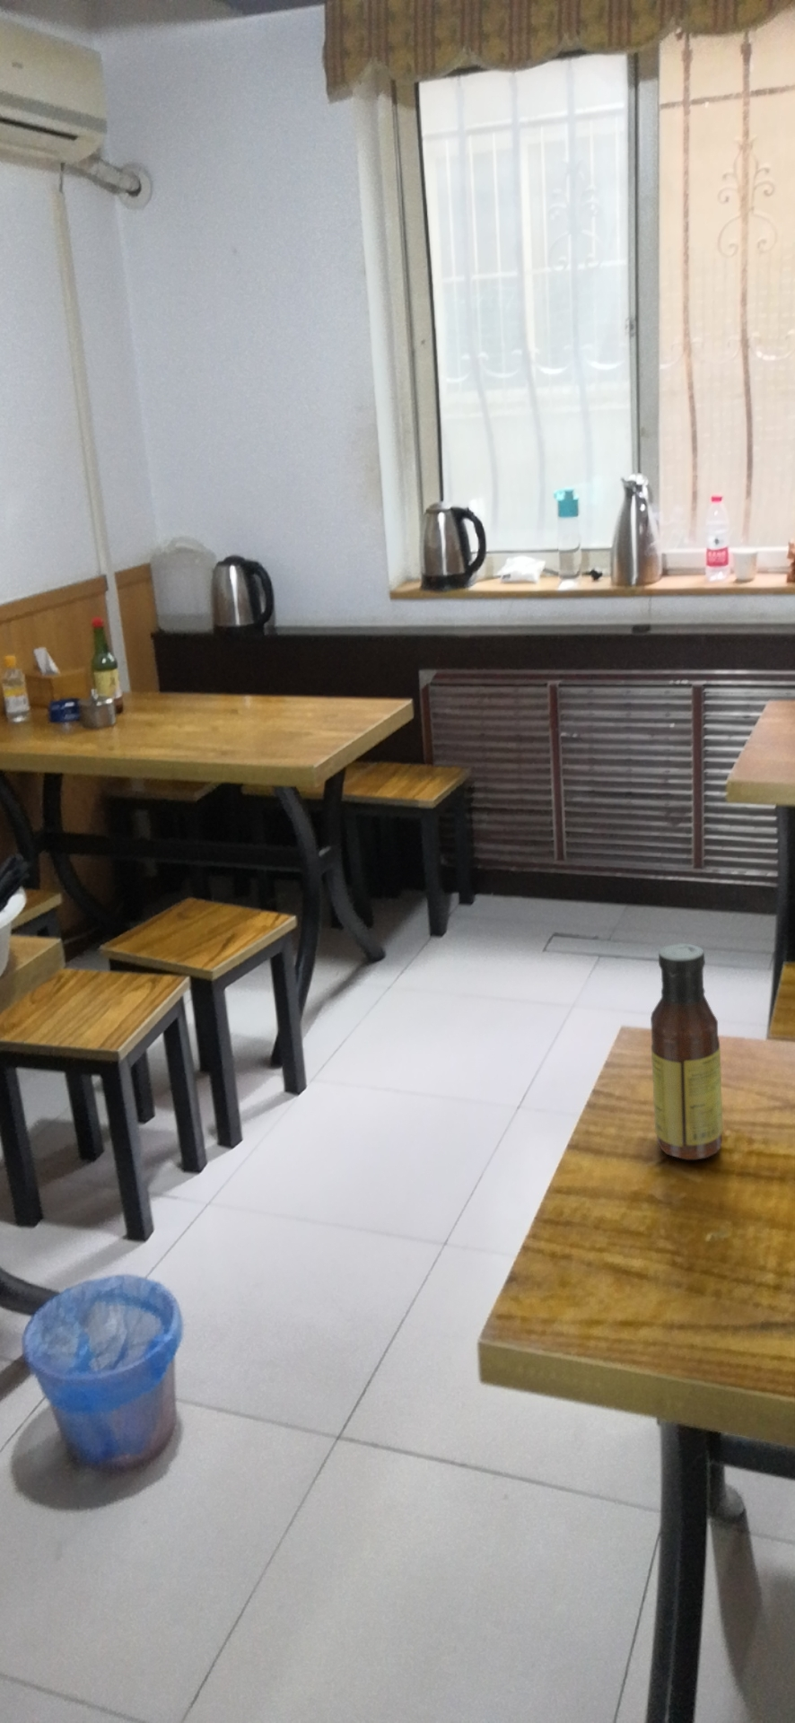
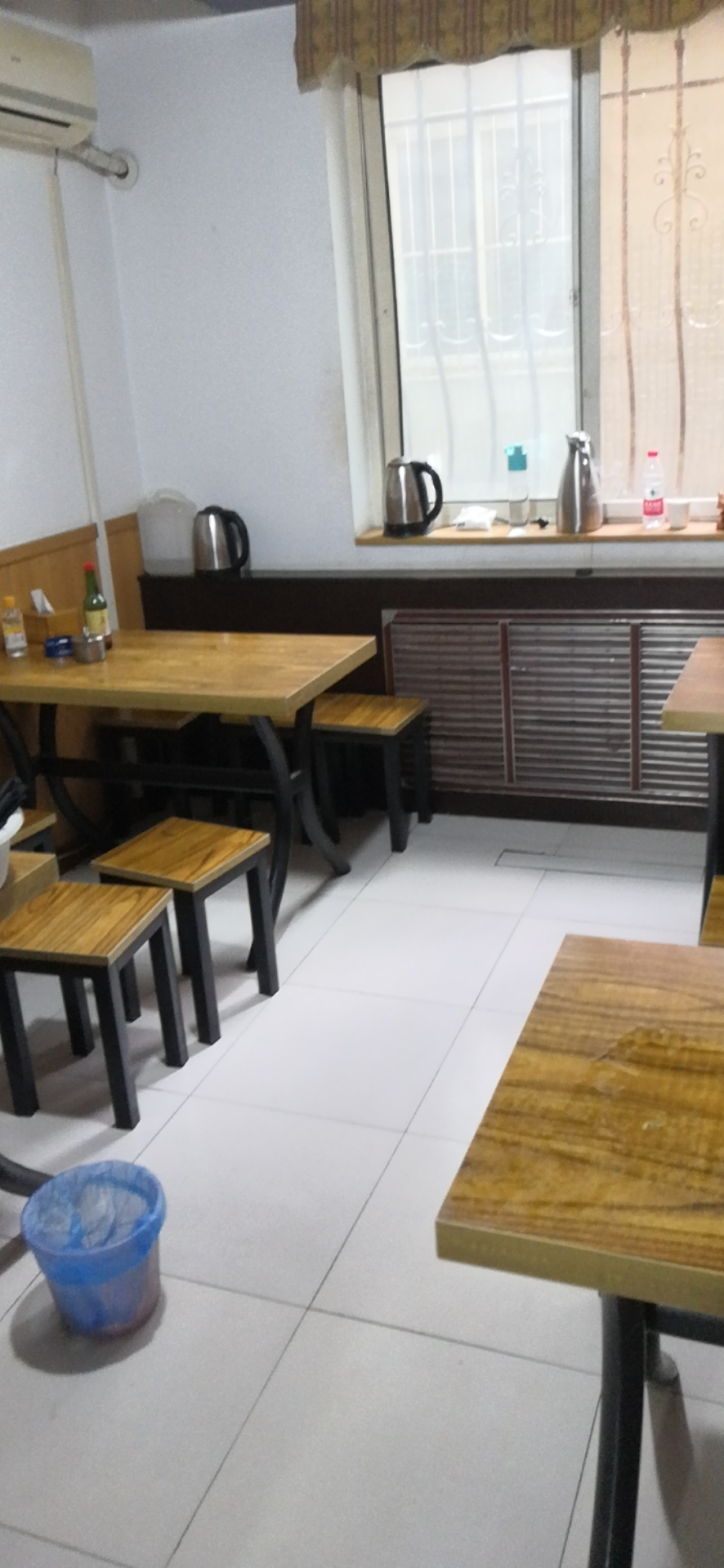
- sauce bottle (686, 1051)
